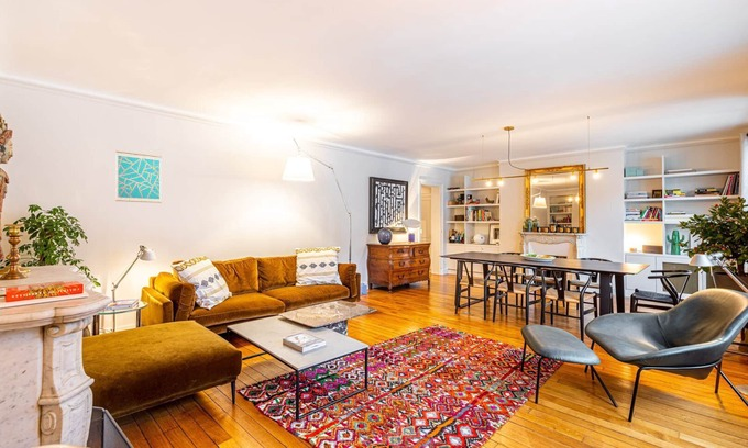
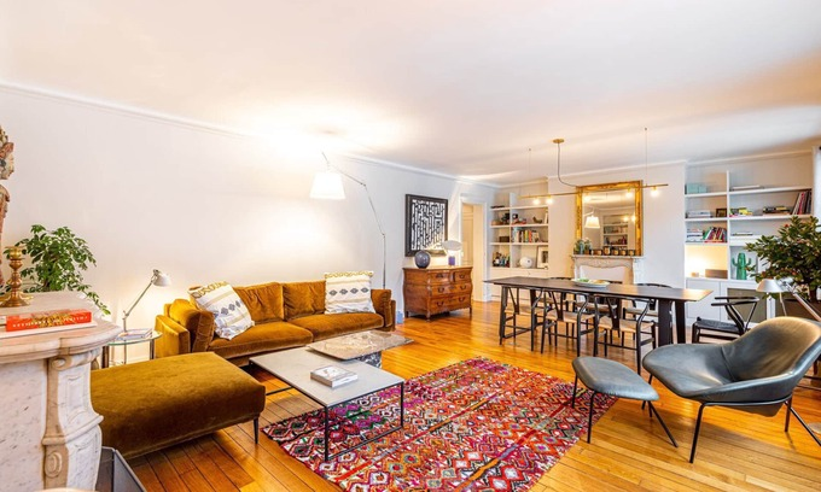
- wall art (139, 178)
